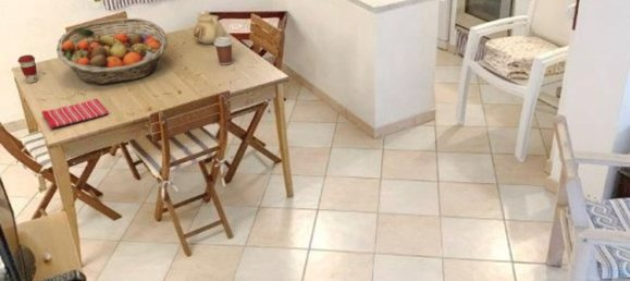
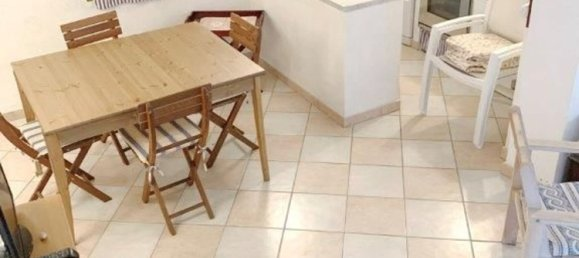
- teapot (208, 25)
- coffee cup (28, 69)
- coffee cup (224, 50)
- fruit basket (114, 50)
- dish towel (74, 112)
